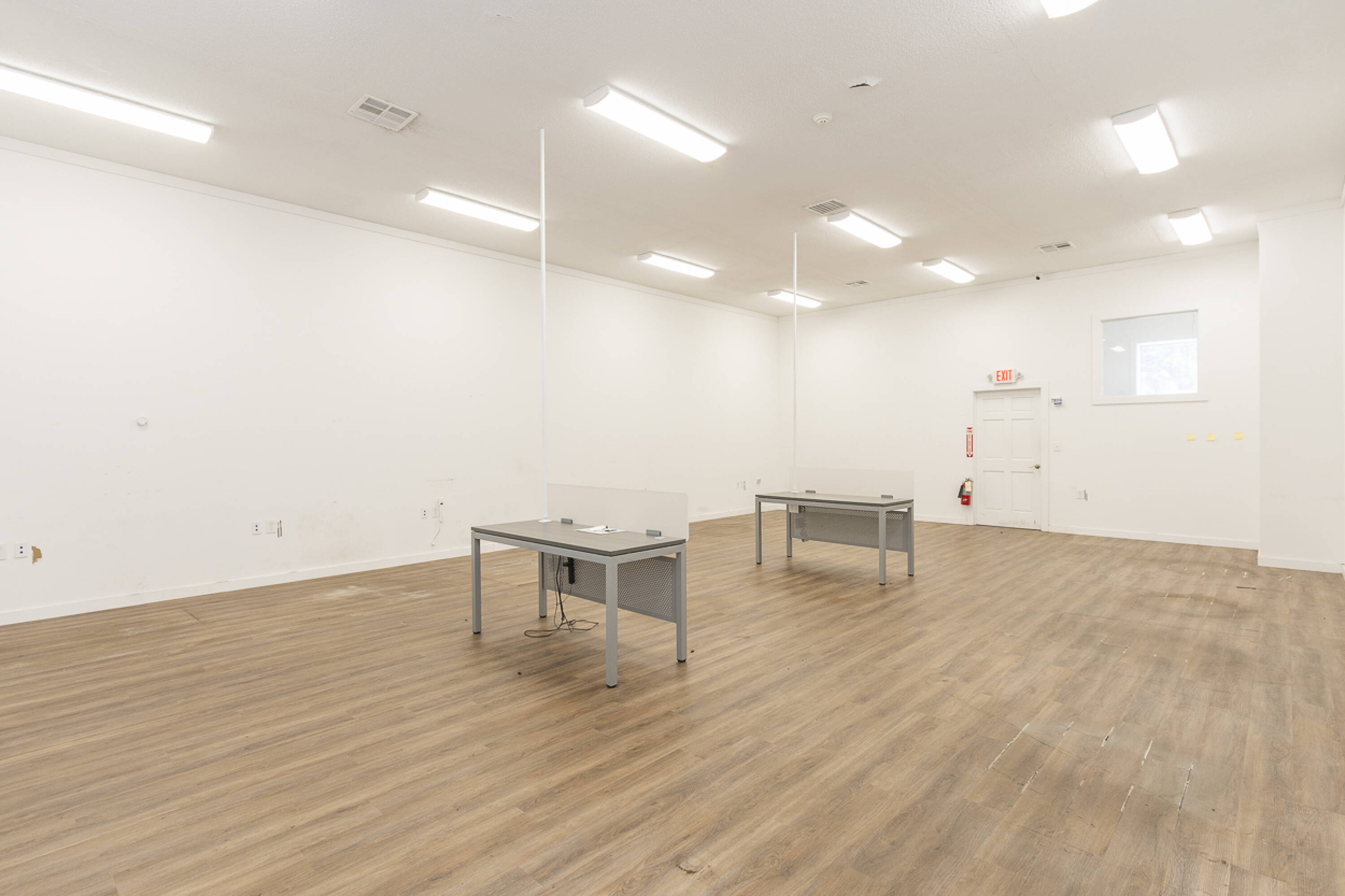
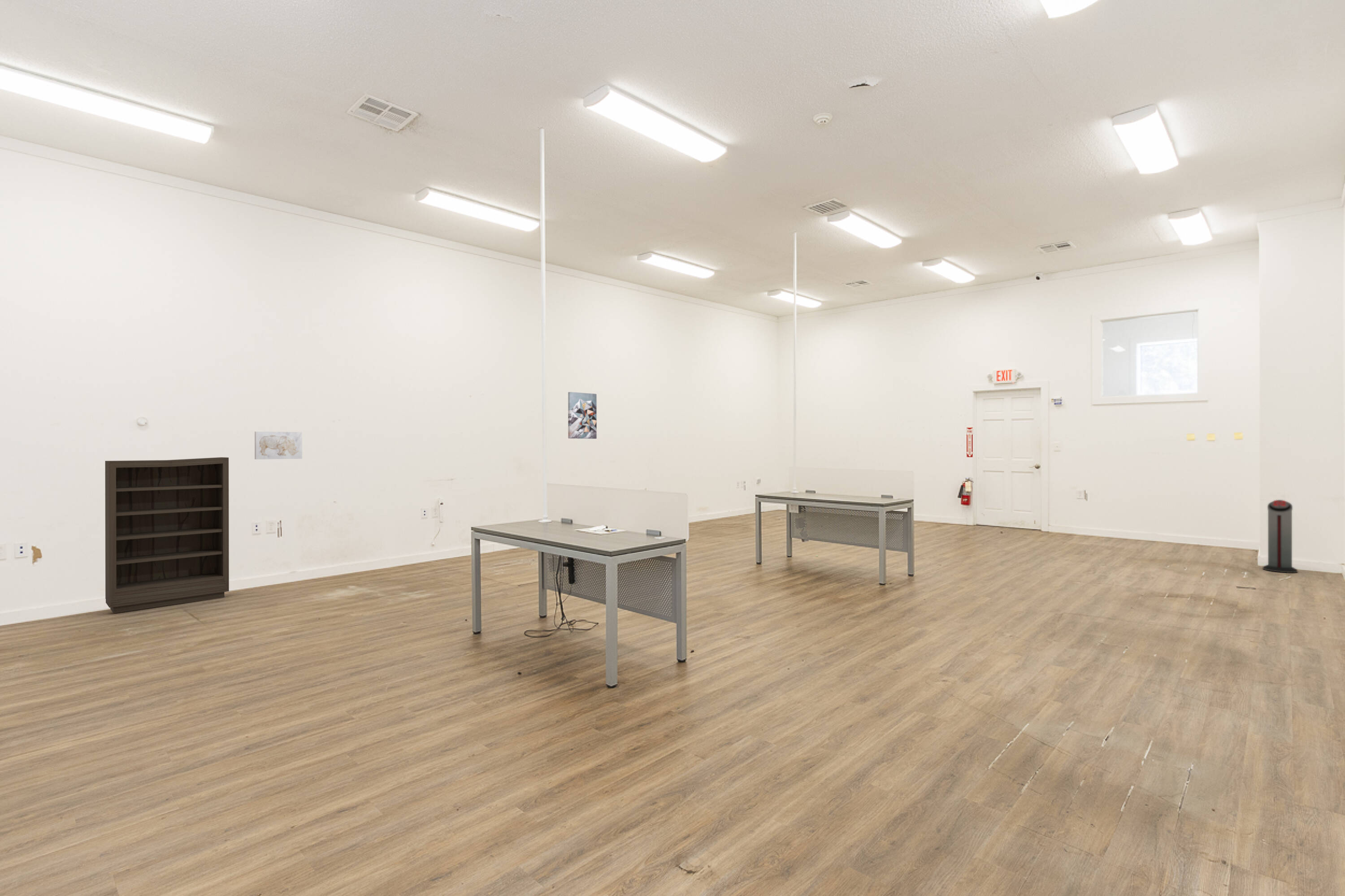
+ air purifier (1280, 535)
+ wall art (582, 416)
+ bookshelf (169, 530)
+ wall art (279, 445)
